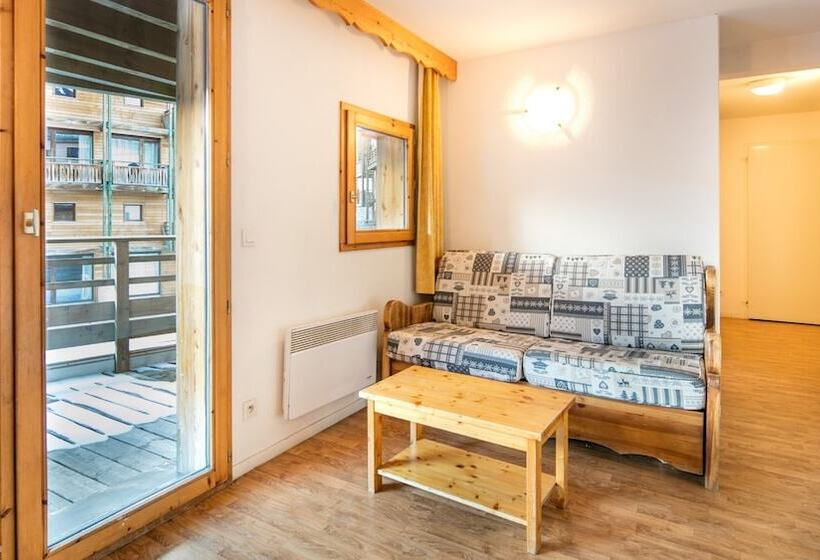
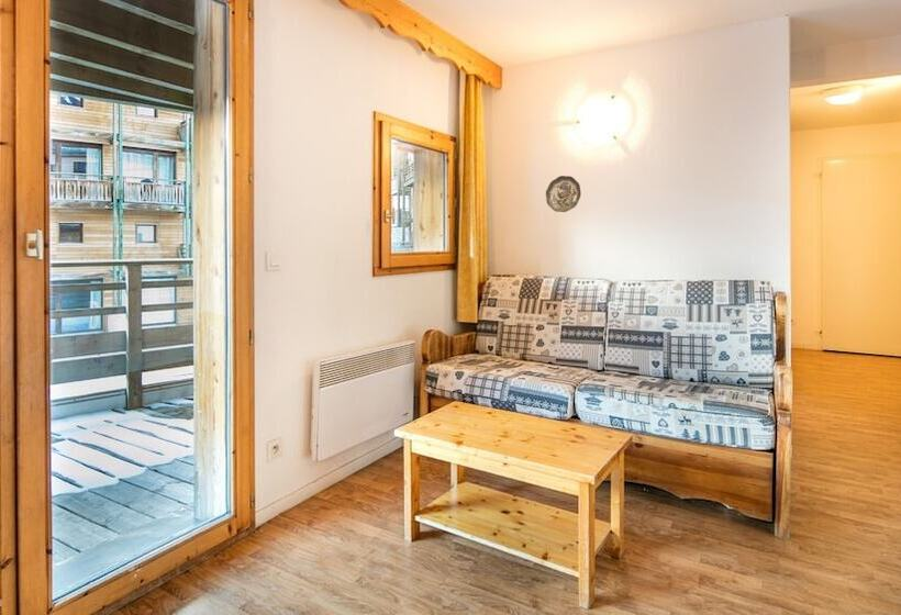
+ decorative plate (563, 193)
